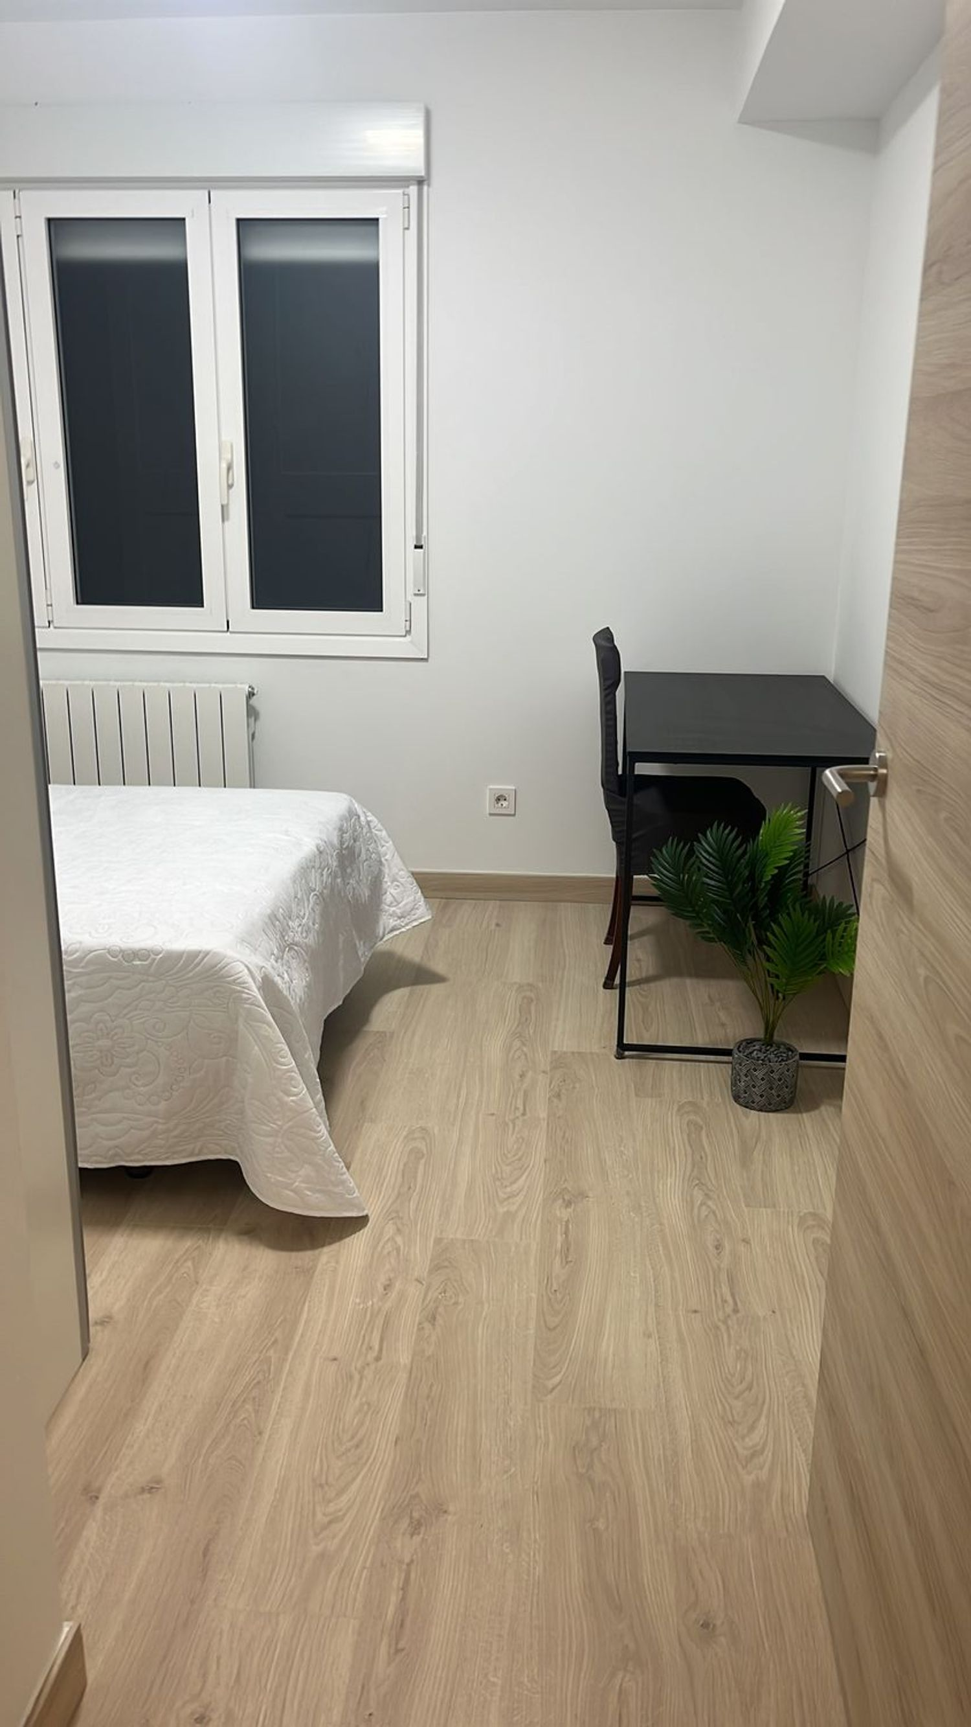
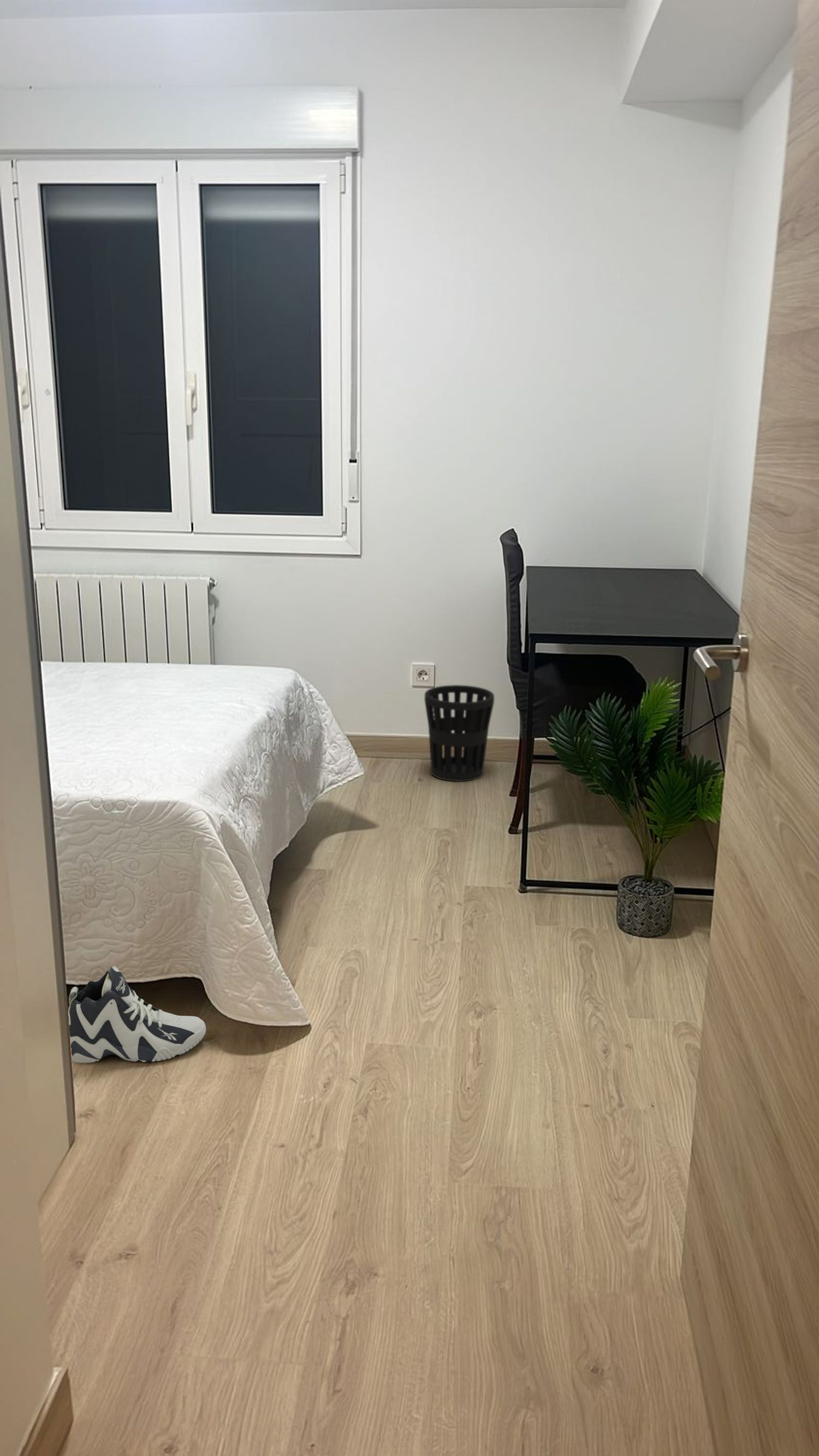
+ sneaker (133, 1008)
+ wastebasket (458, 733)
